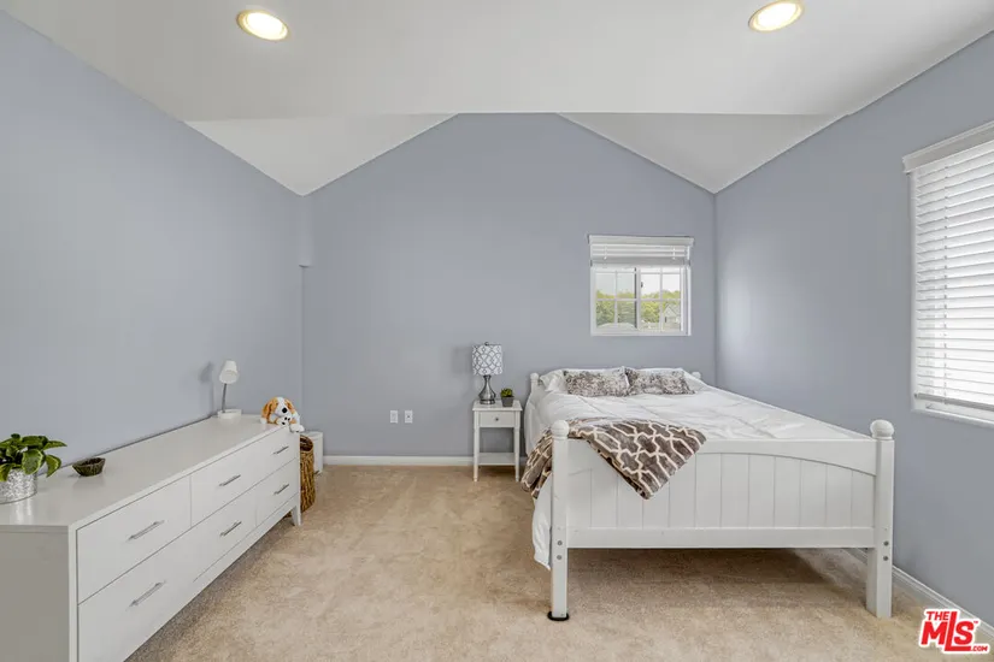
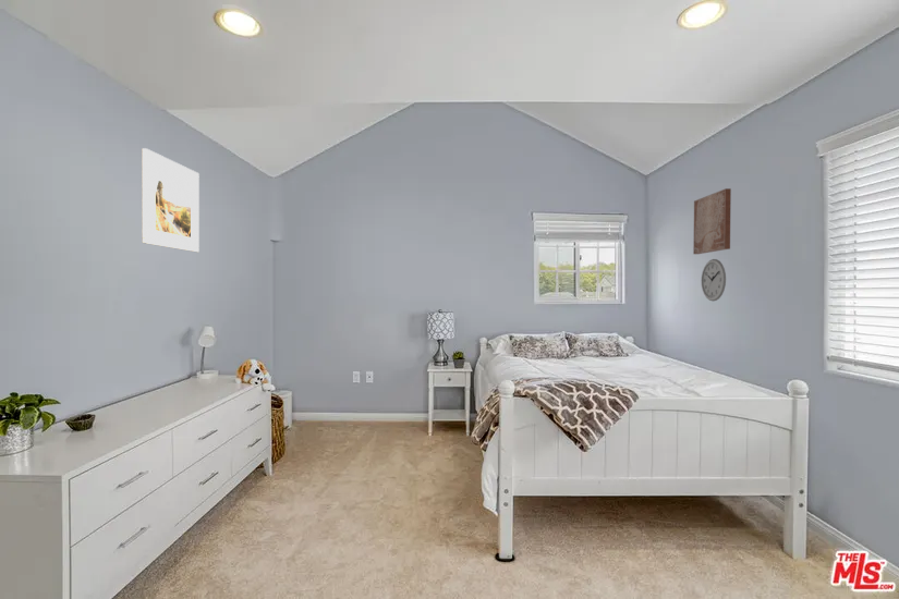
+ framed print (172, 205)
+ wall art (710, 223)
+ wall clock (712, 280)
